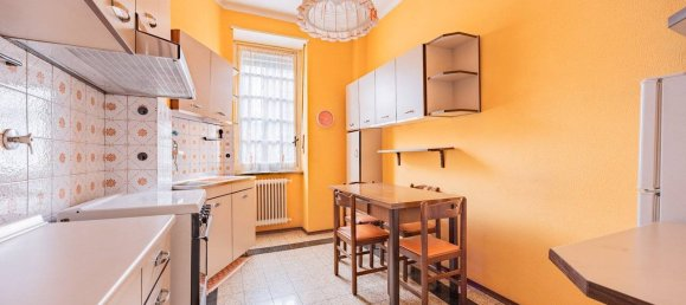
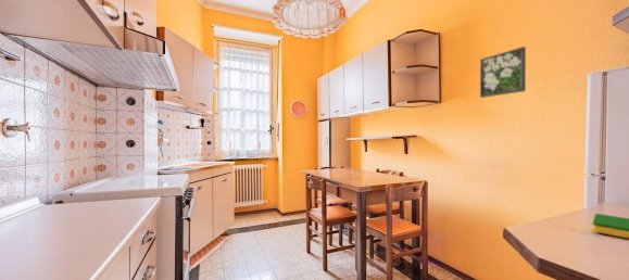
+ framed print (501, 74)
+ dish sponge (613, 225)
